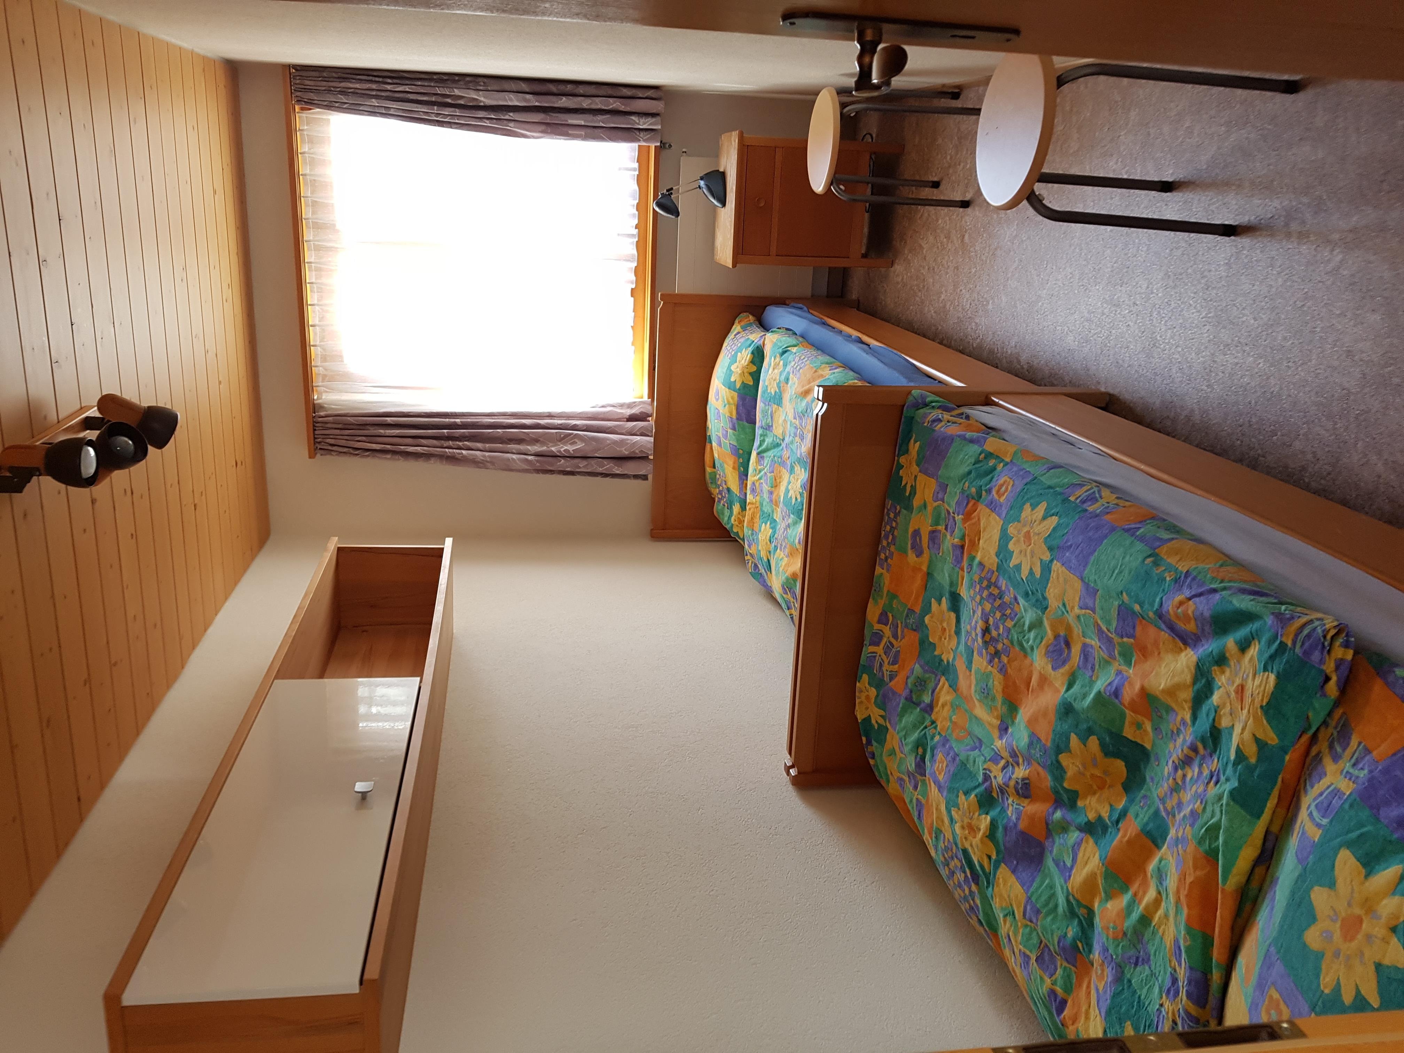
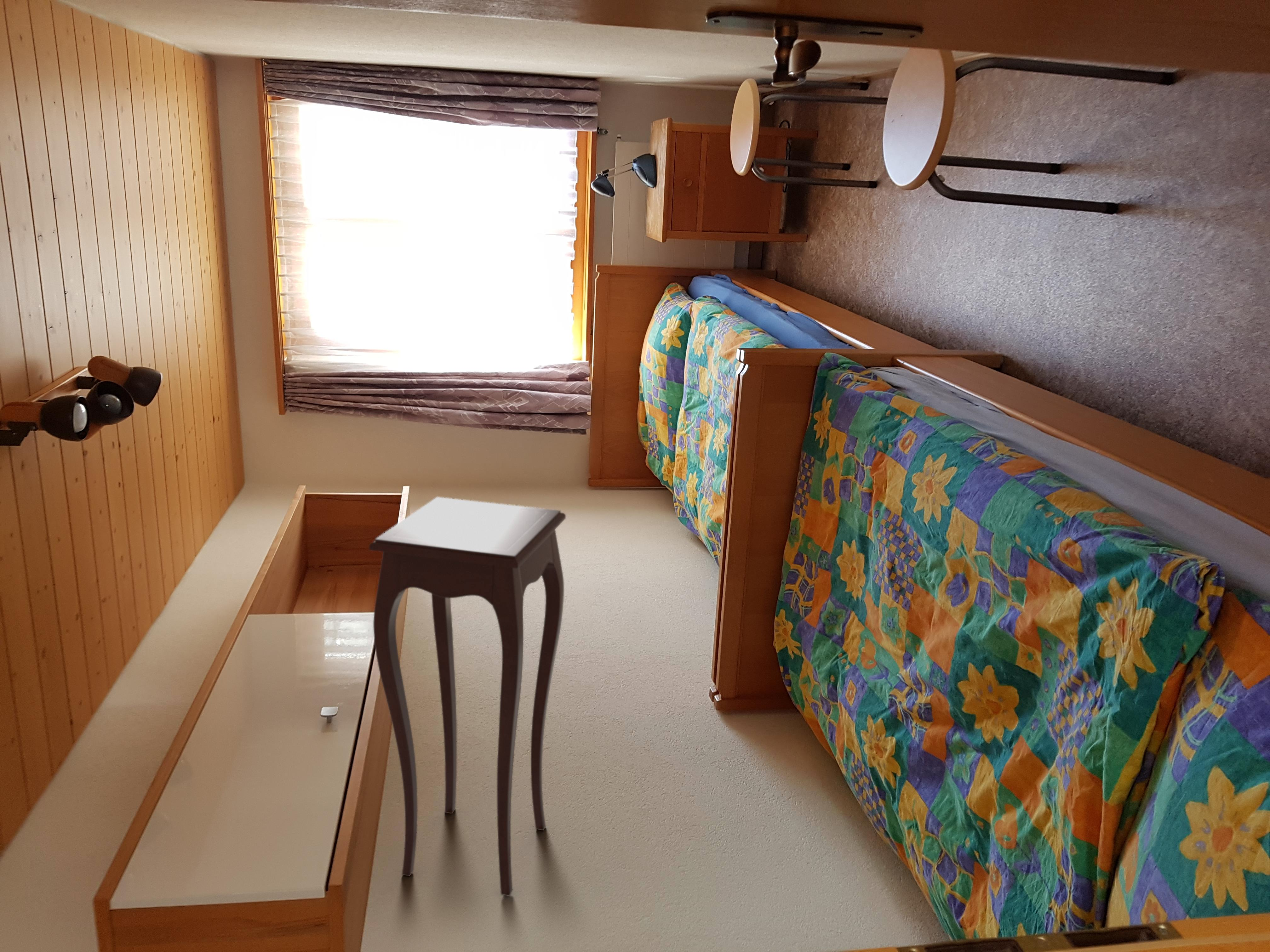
+ side table (456, 696)
